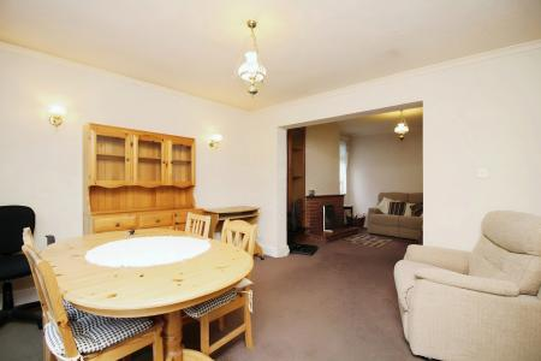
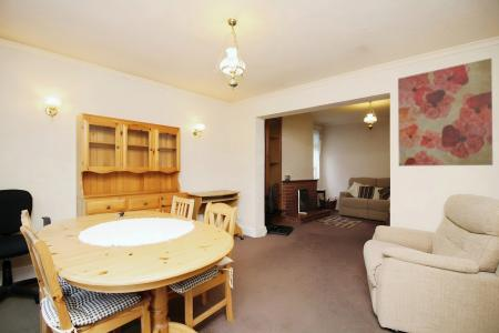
+ wall art (440, 117)
